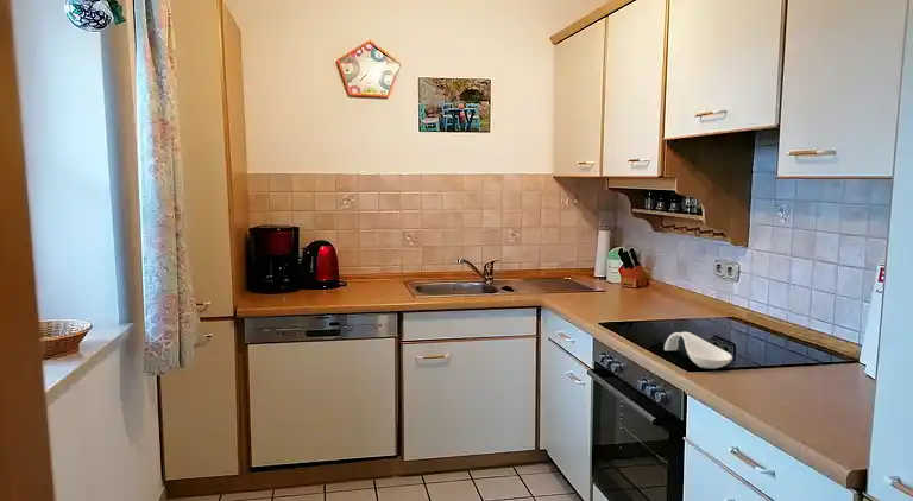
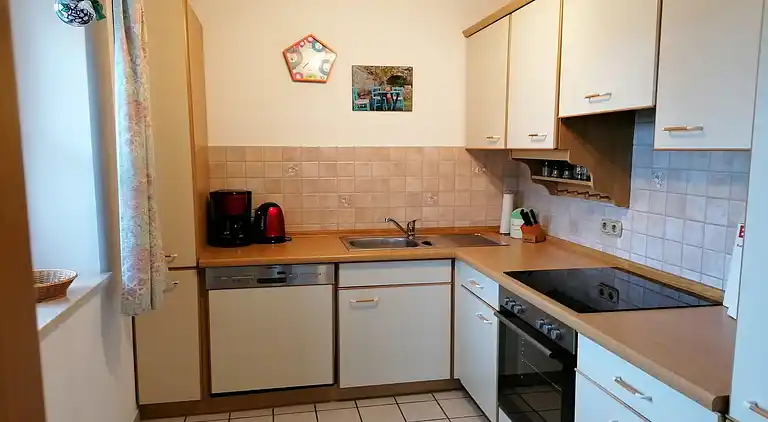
- spoon rest (694, 348)
